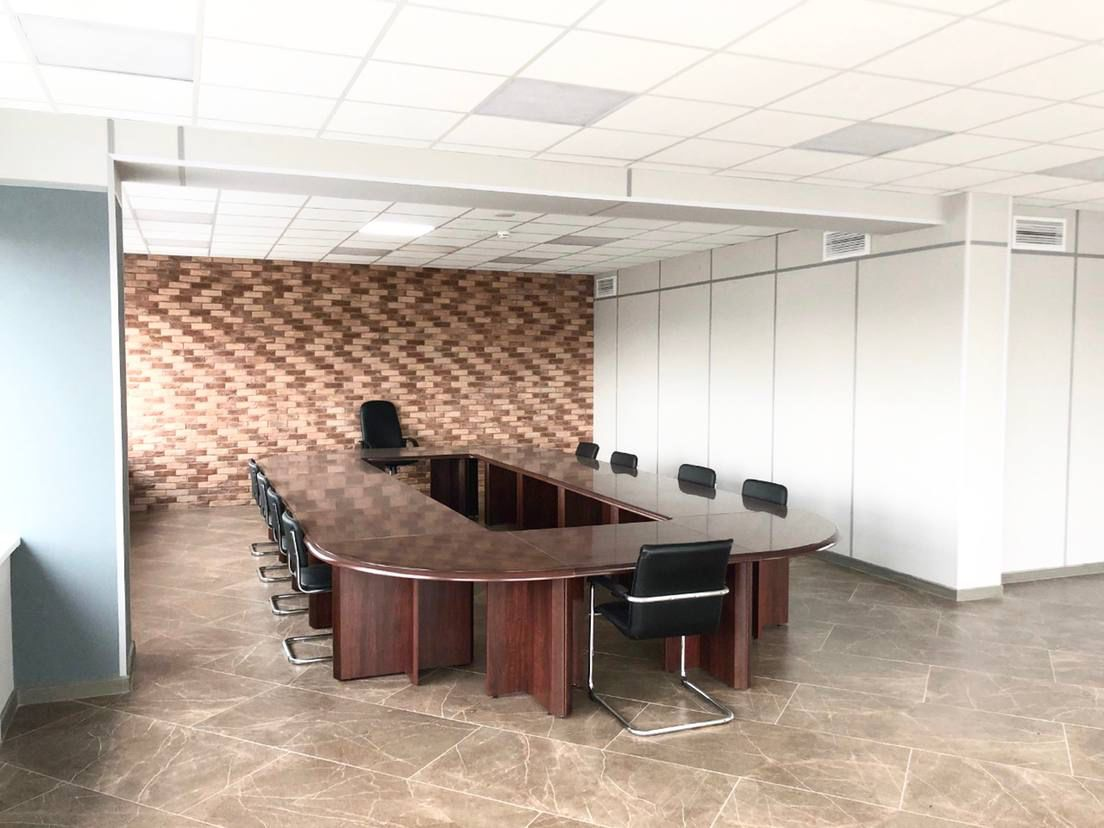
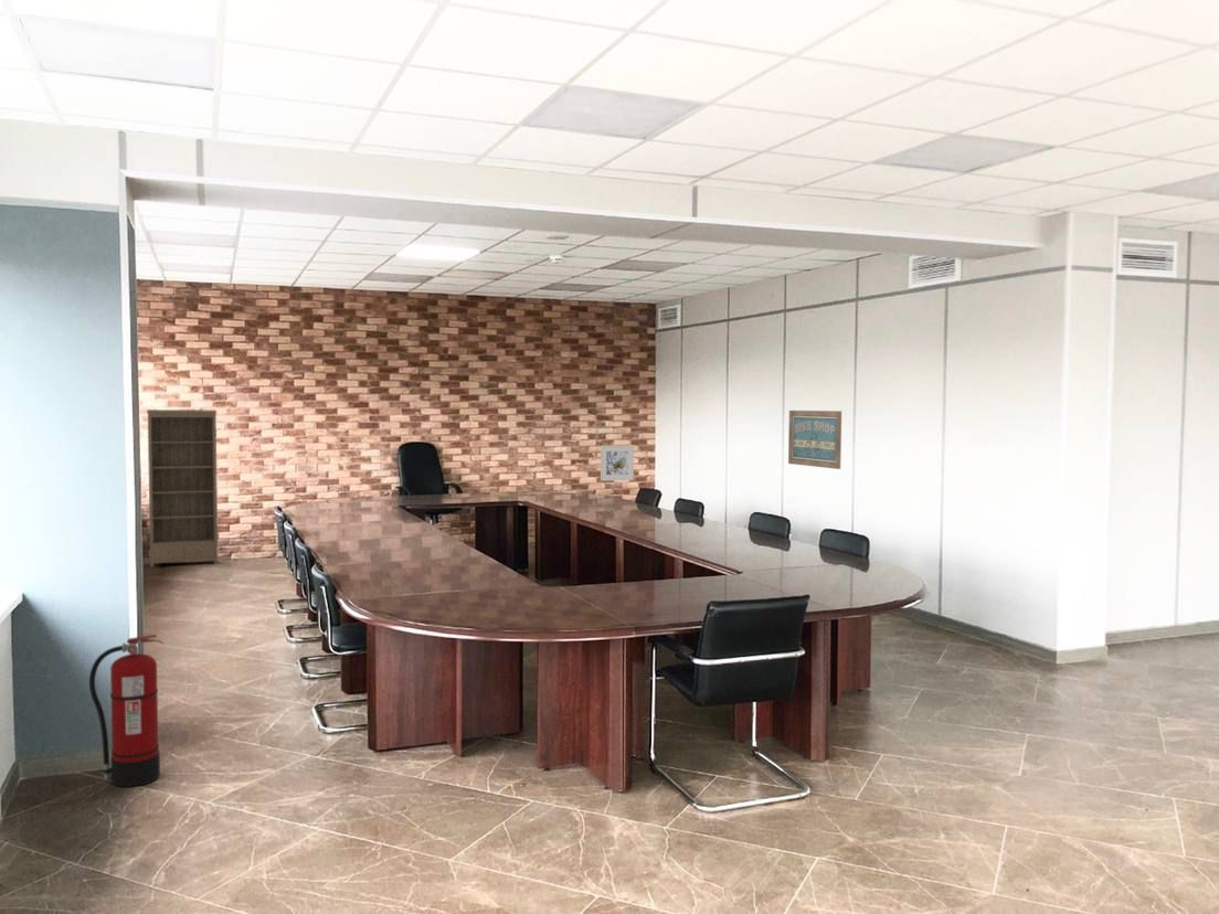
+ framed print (617, 463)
+ bookshelf (183, 487)
+ fire extinguisher (127, 708)
+ wall art (814, 438)
